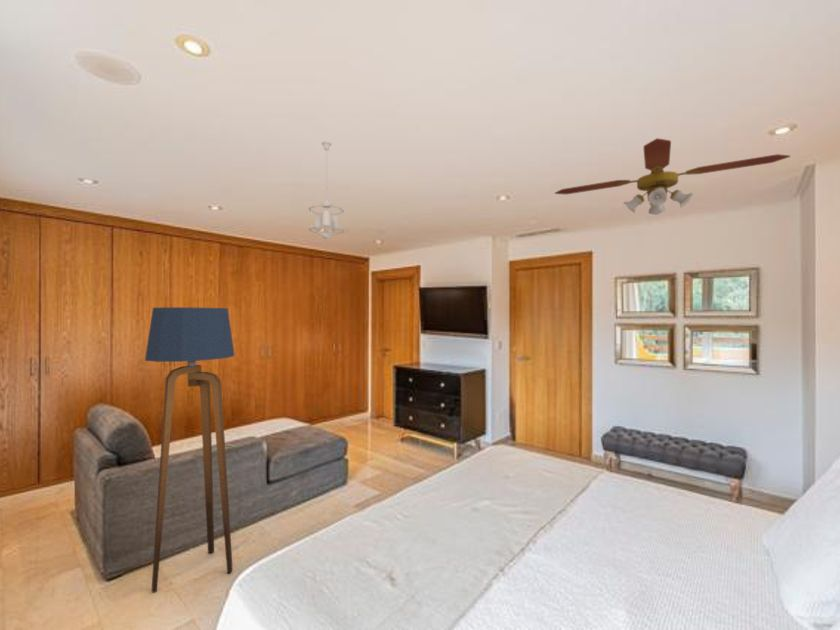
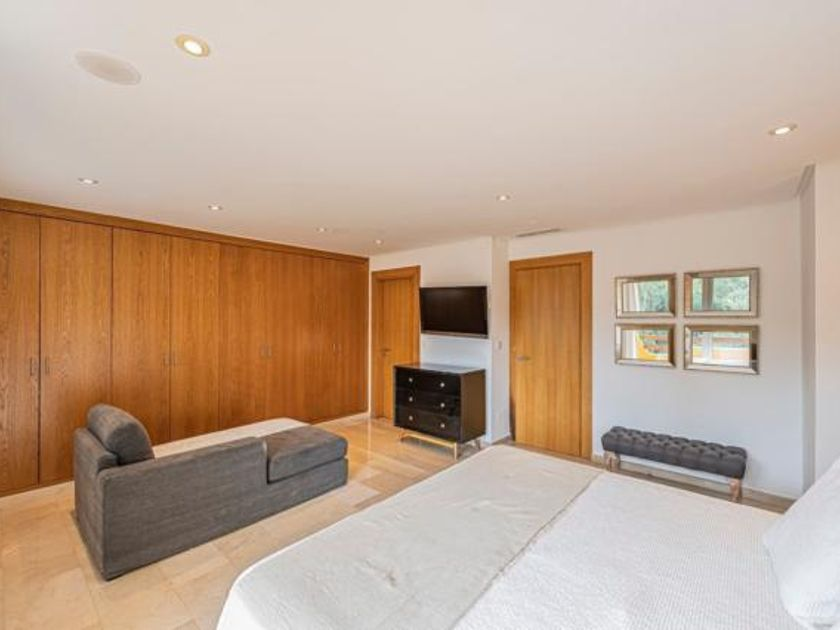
- ceiling fan (657, 183)
- floor lamp (202, 440)
- pendant light (326, 191)
